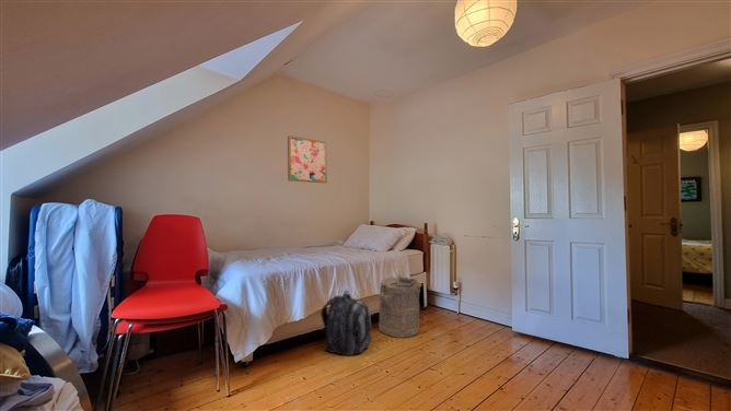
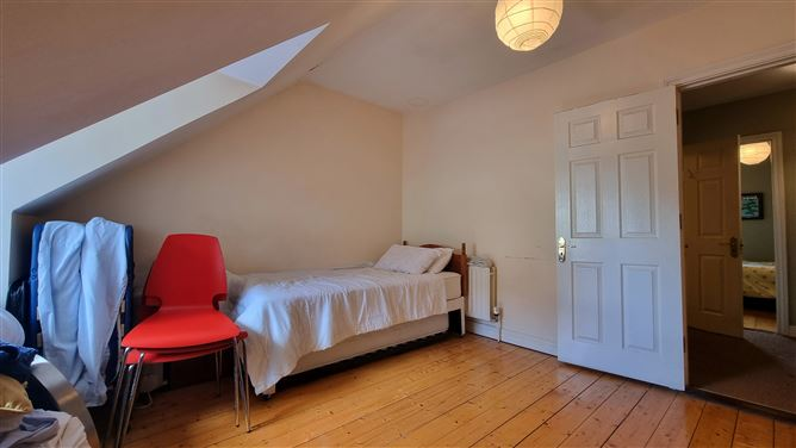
- backpack (346, 318)
- laundry hamper (397, 303)
- wall art (308, 160)
